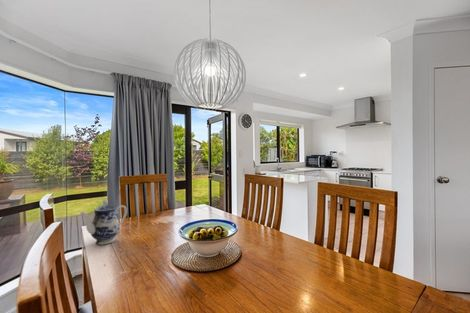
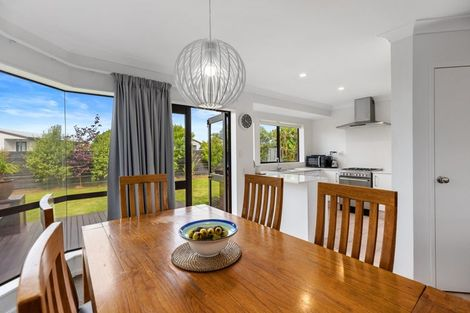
- teapot (105, 220)
